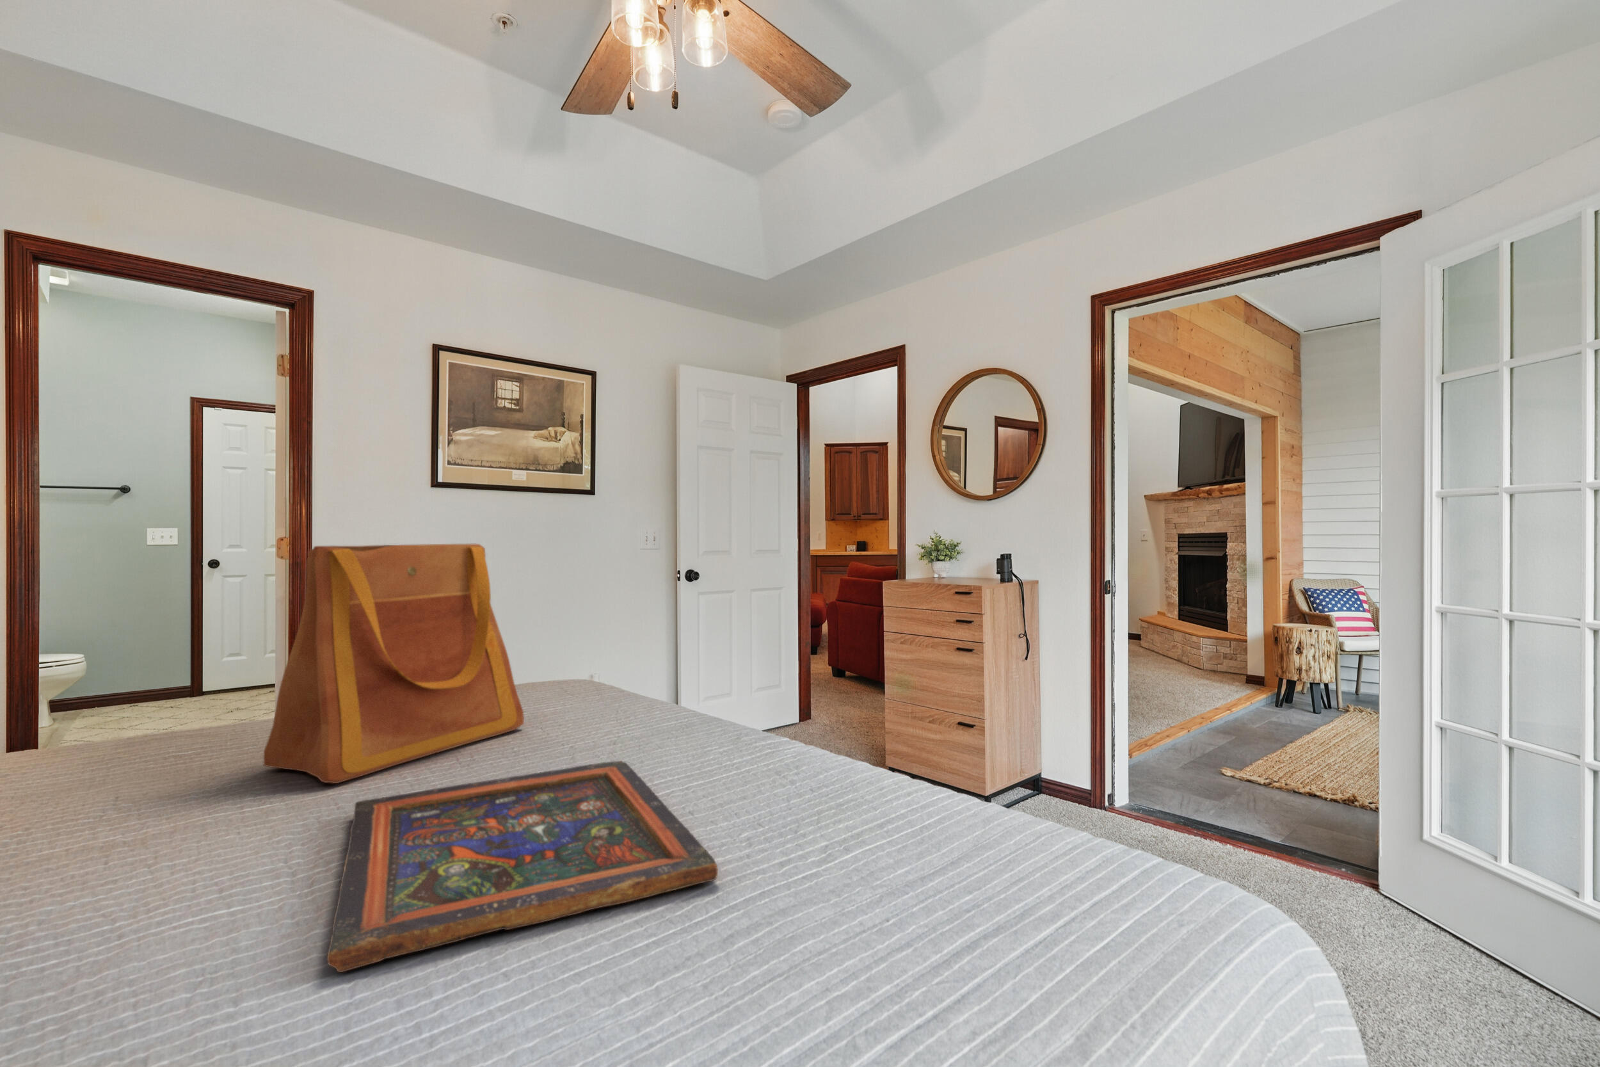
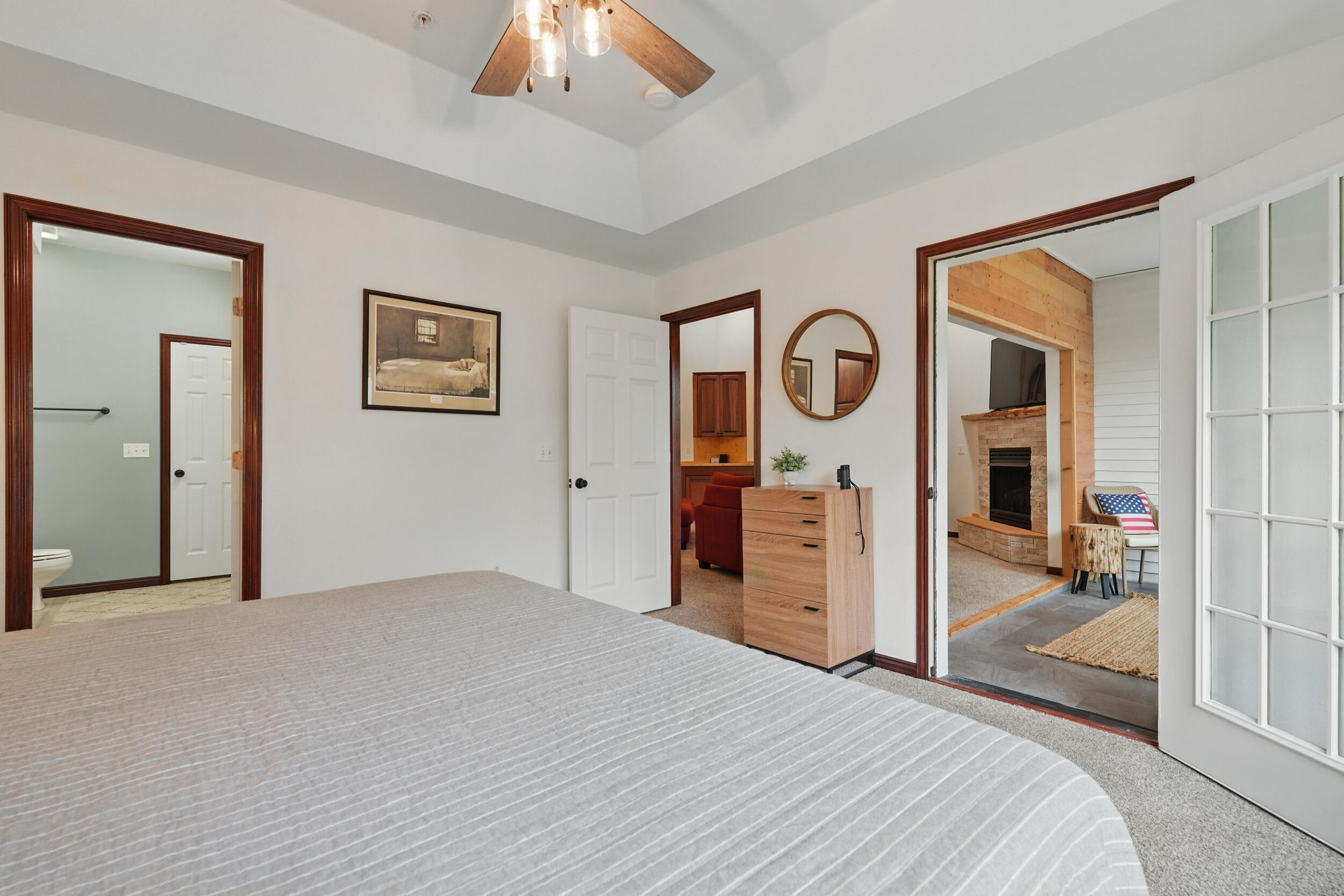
- painted panel (520, 836)
- tote bag (406, 645)
